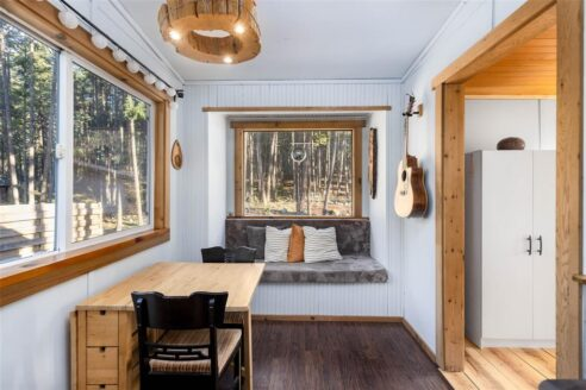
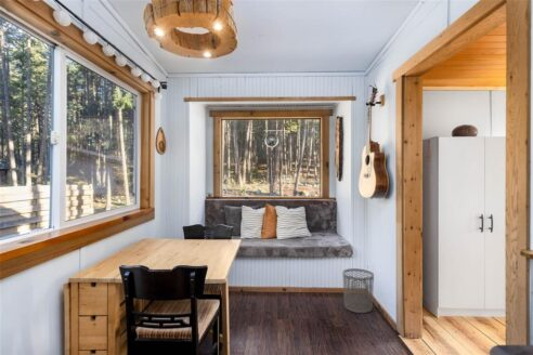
+ waste bin (358, 289)
